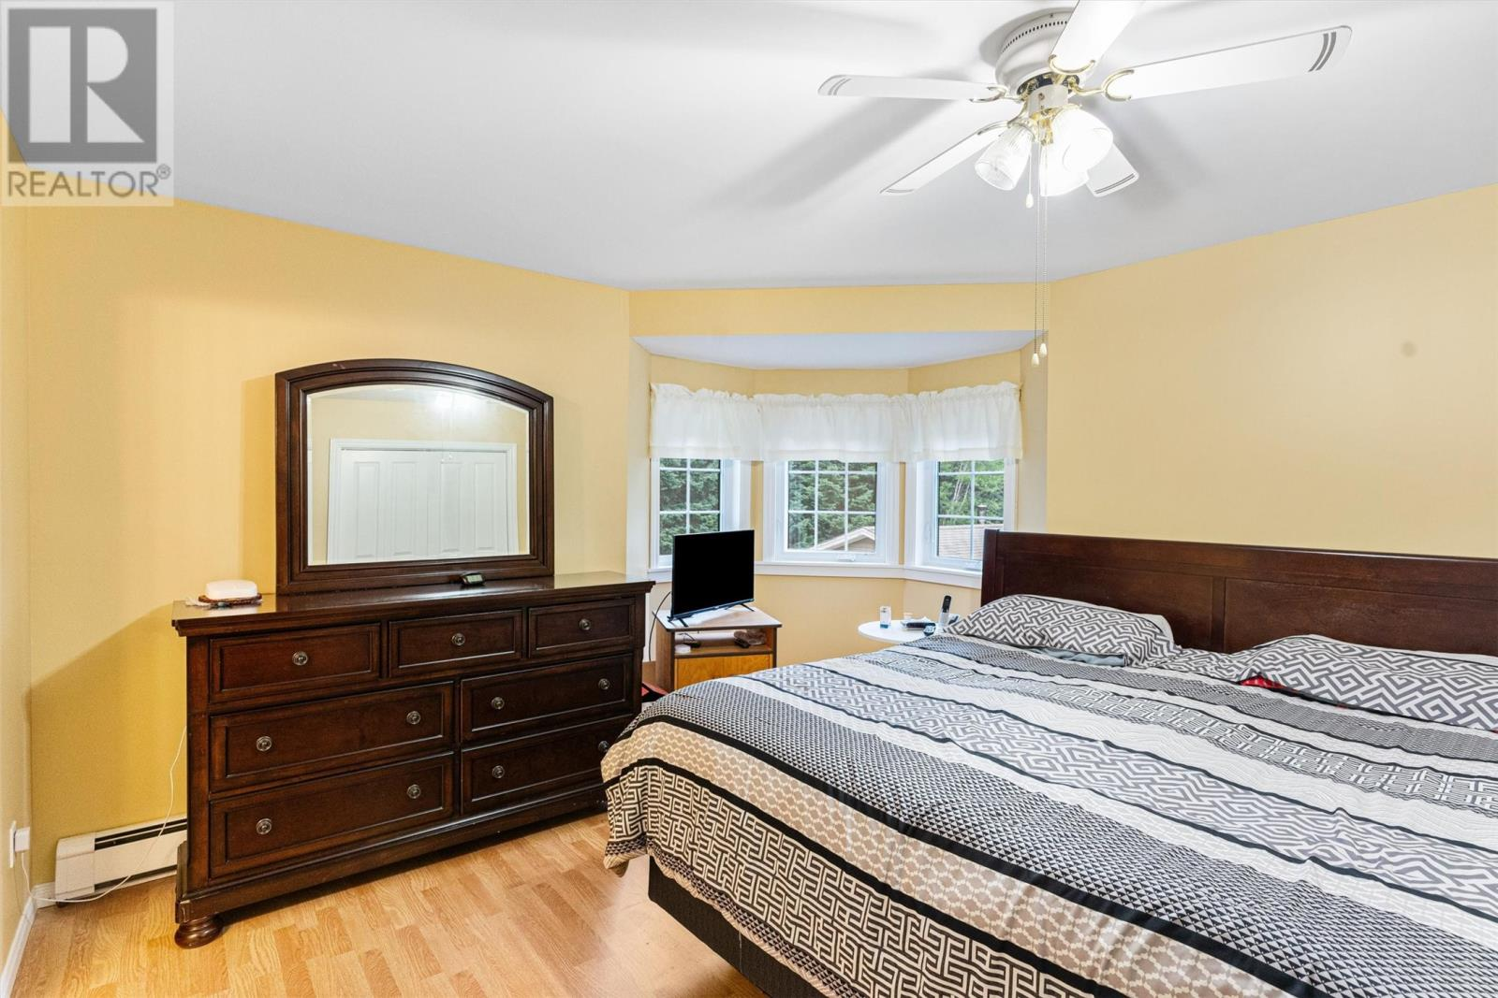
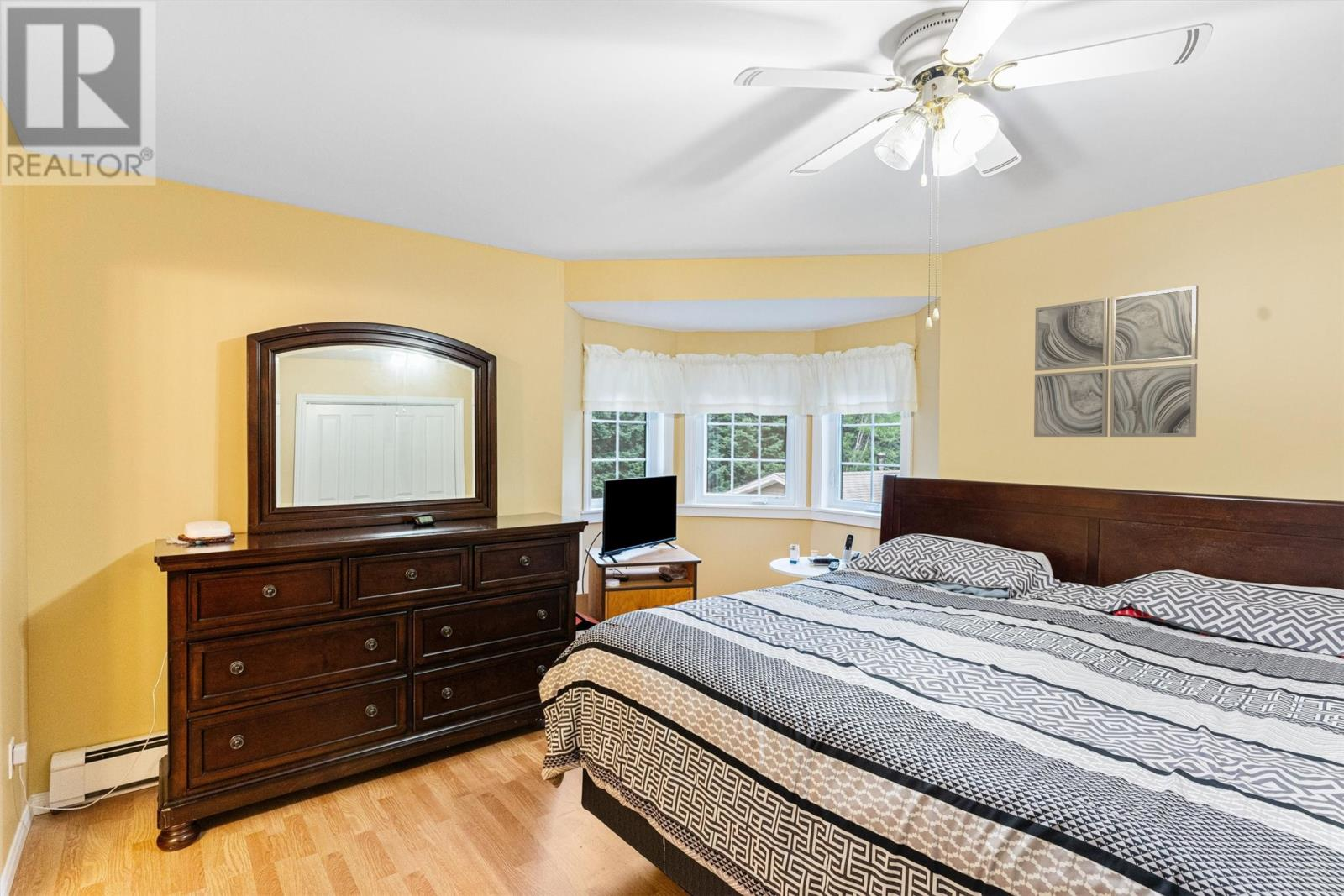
+ wall art (1110, 369)
